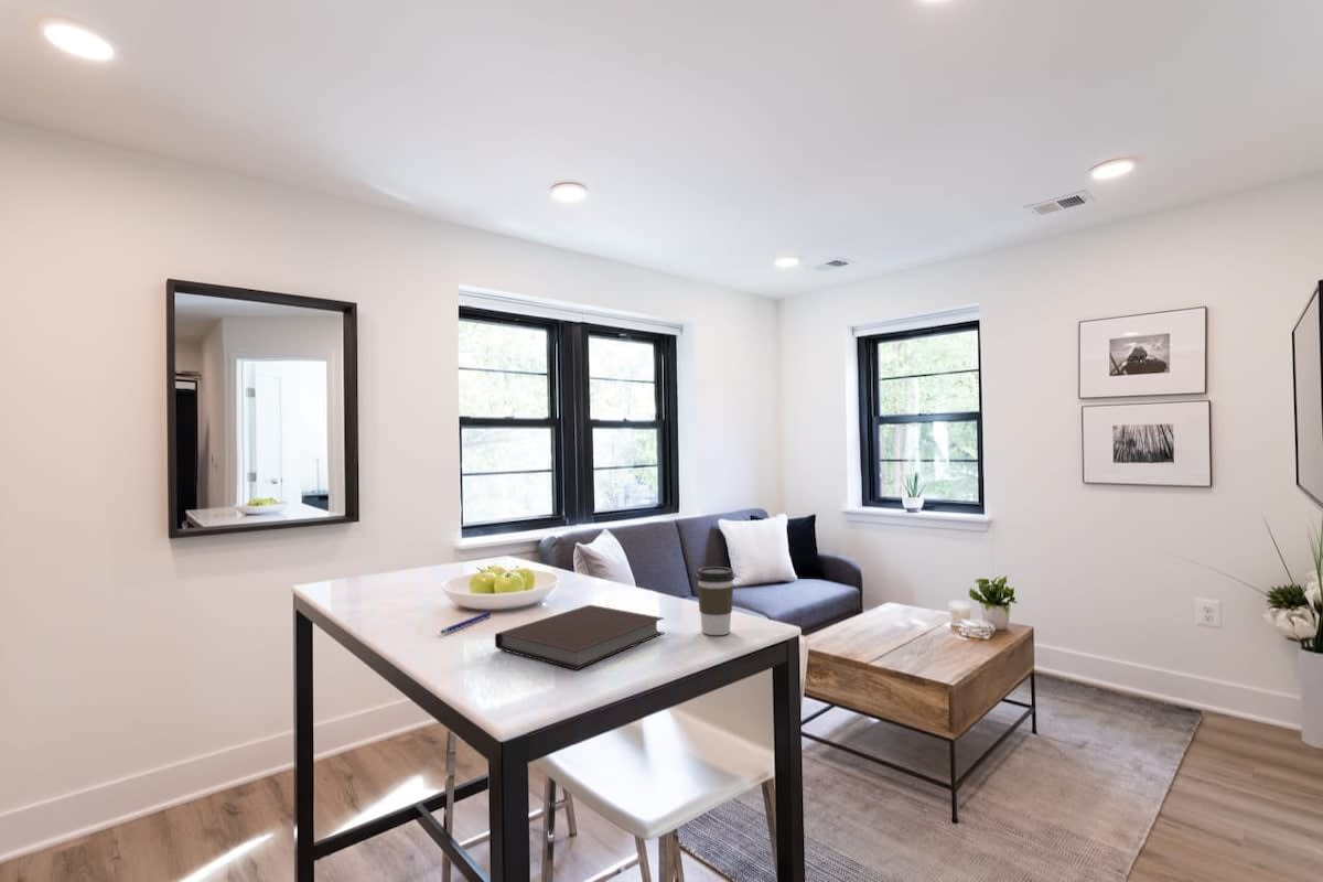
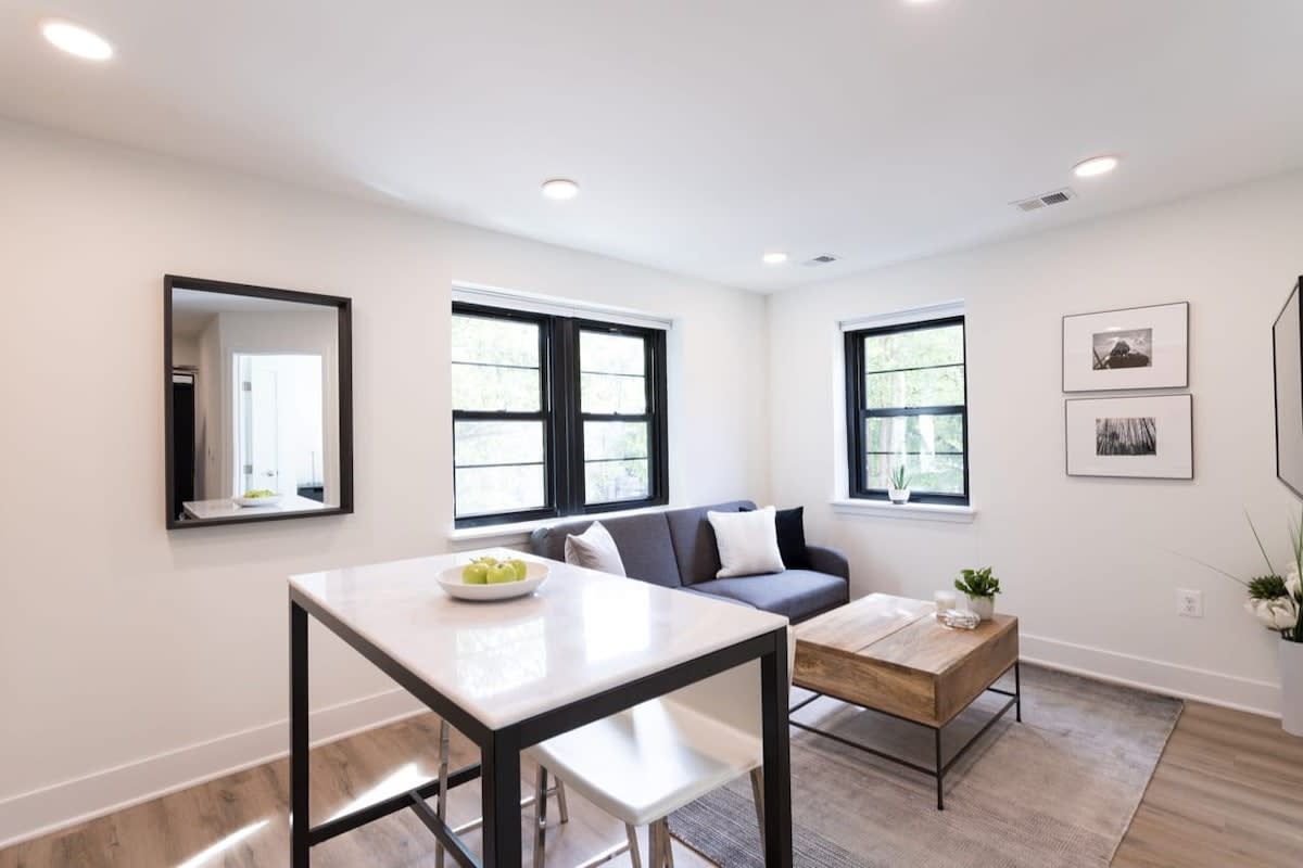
- pen (466, 622)
- coffee cup (716, 600)
- notebook (582, 632)
